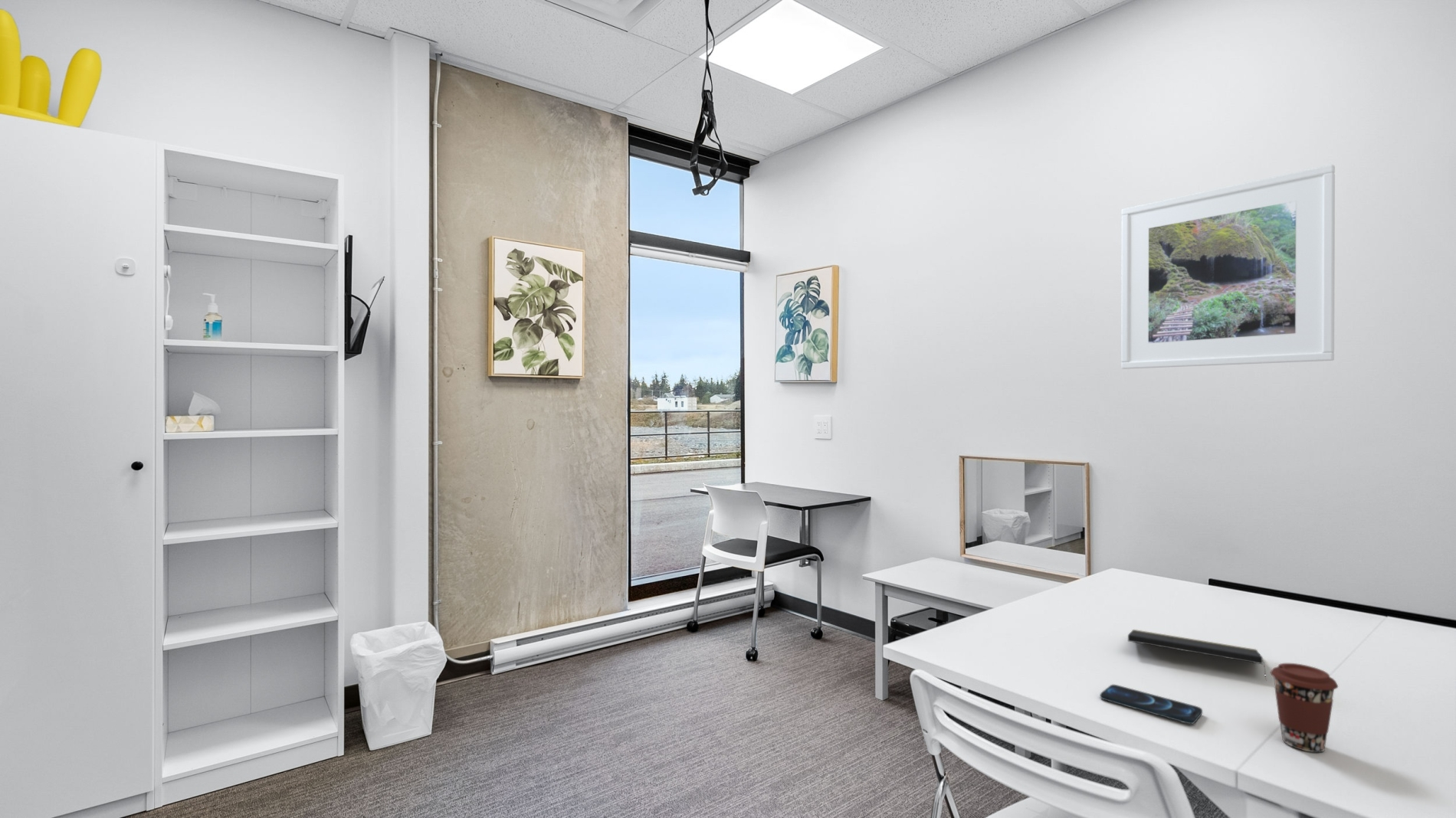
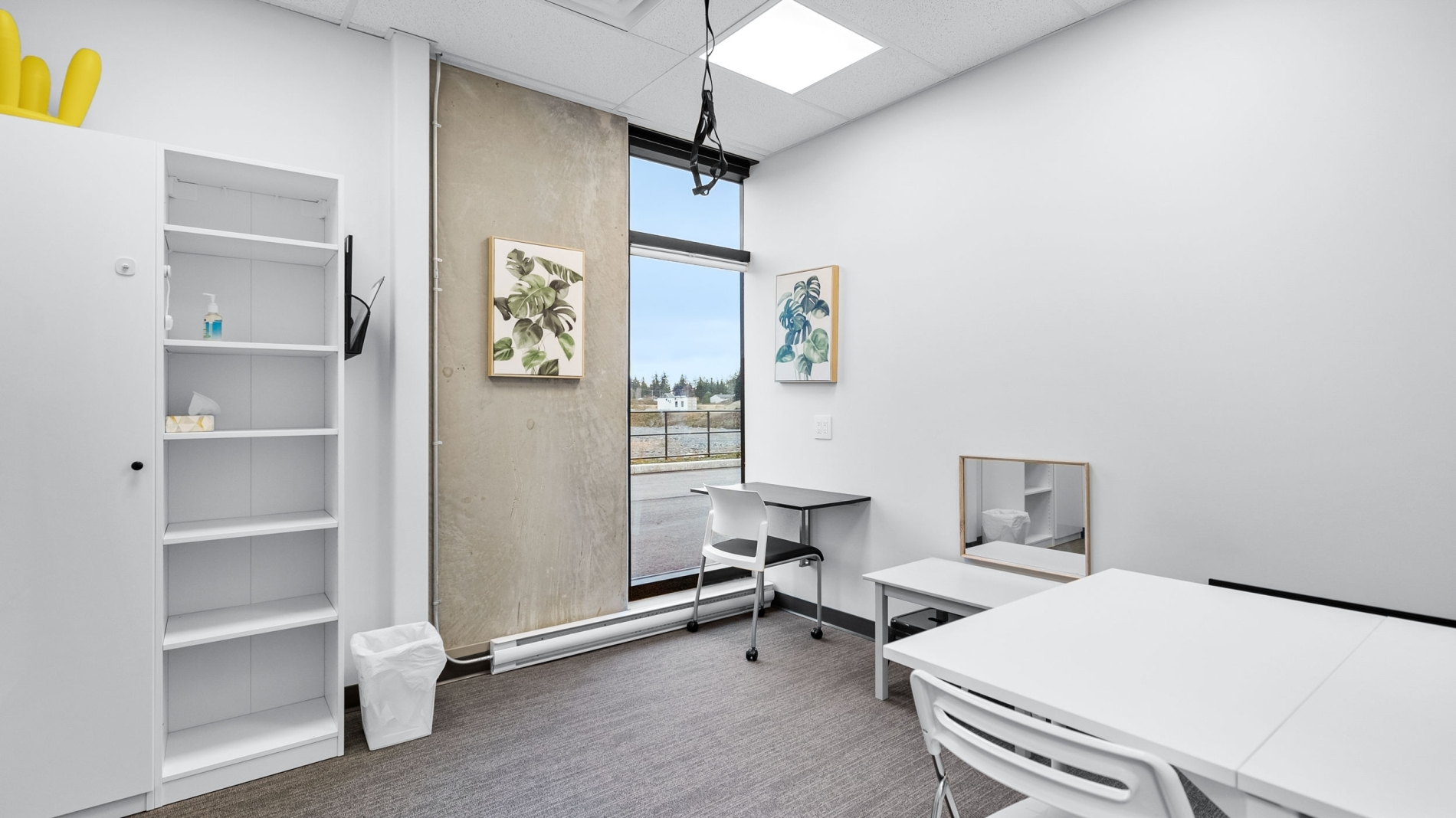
- smartphone (1149, 703)
- notepad (1192, 645)
- coffee cup (1303, 707)
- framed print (1217, 277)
